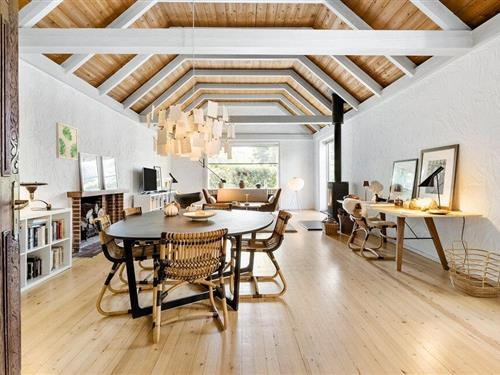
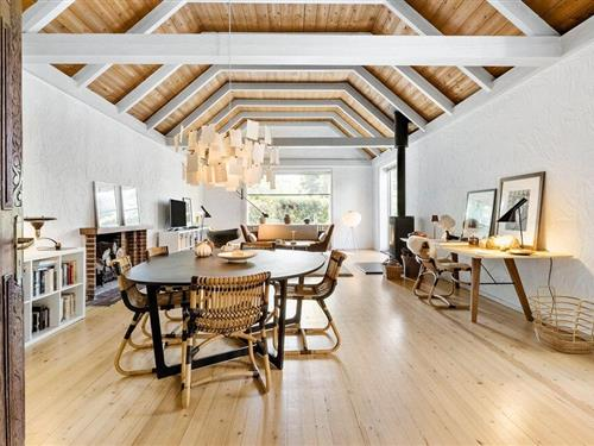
- wall art (67, 142)
